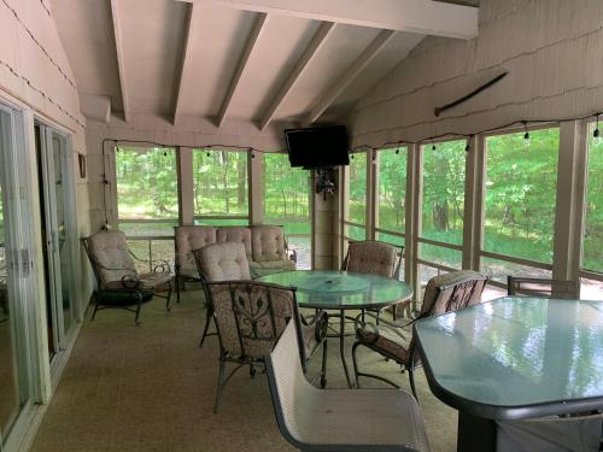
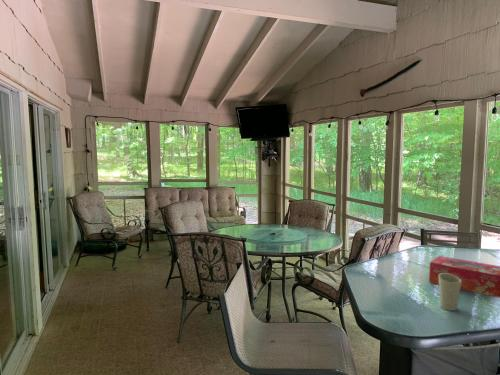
+ cup (449, 291)
+ tissue box (467, 274)
